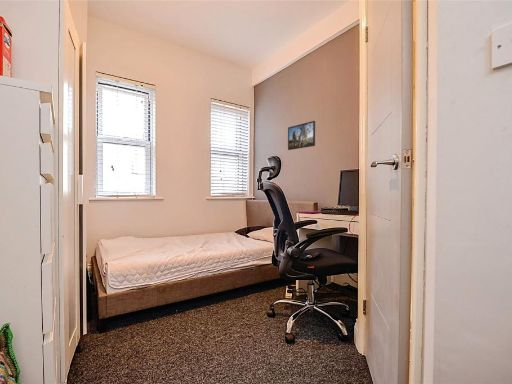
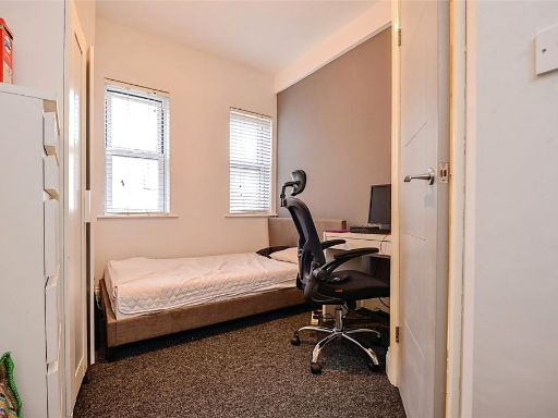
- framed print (300, 136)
